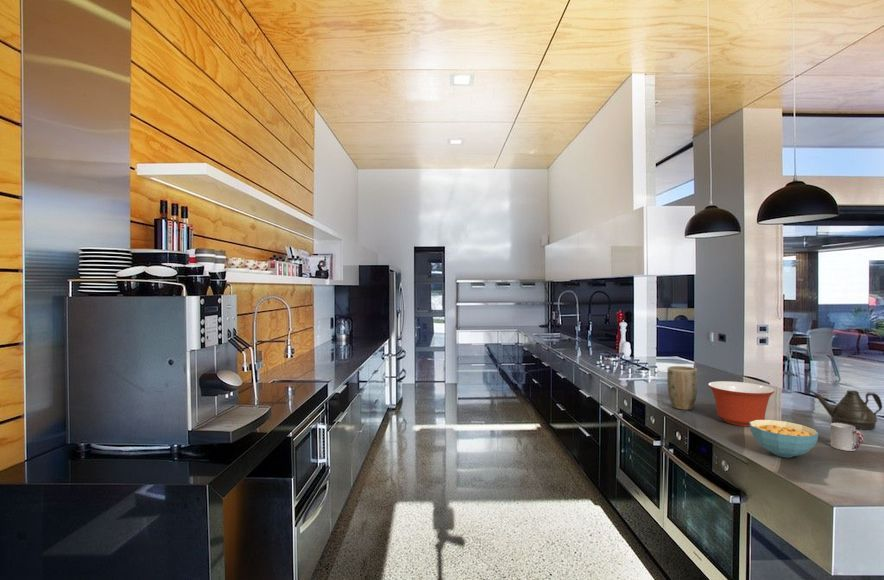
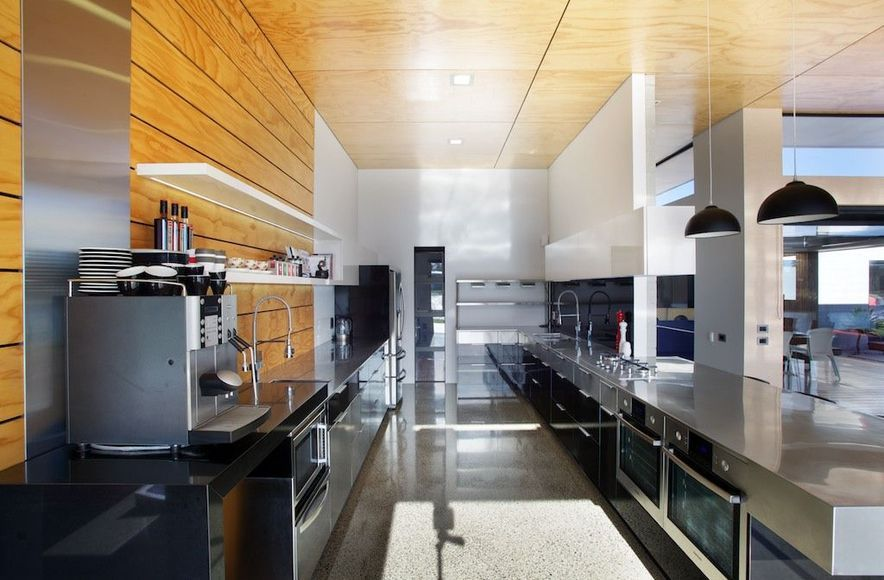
- plant pot (682, 387)
- cereal bowl (782, 440)
- teapot (843, 406)
- mixing bowl (740, 404)
- cup (847, 437)
